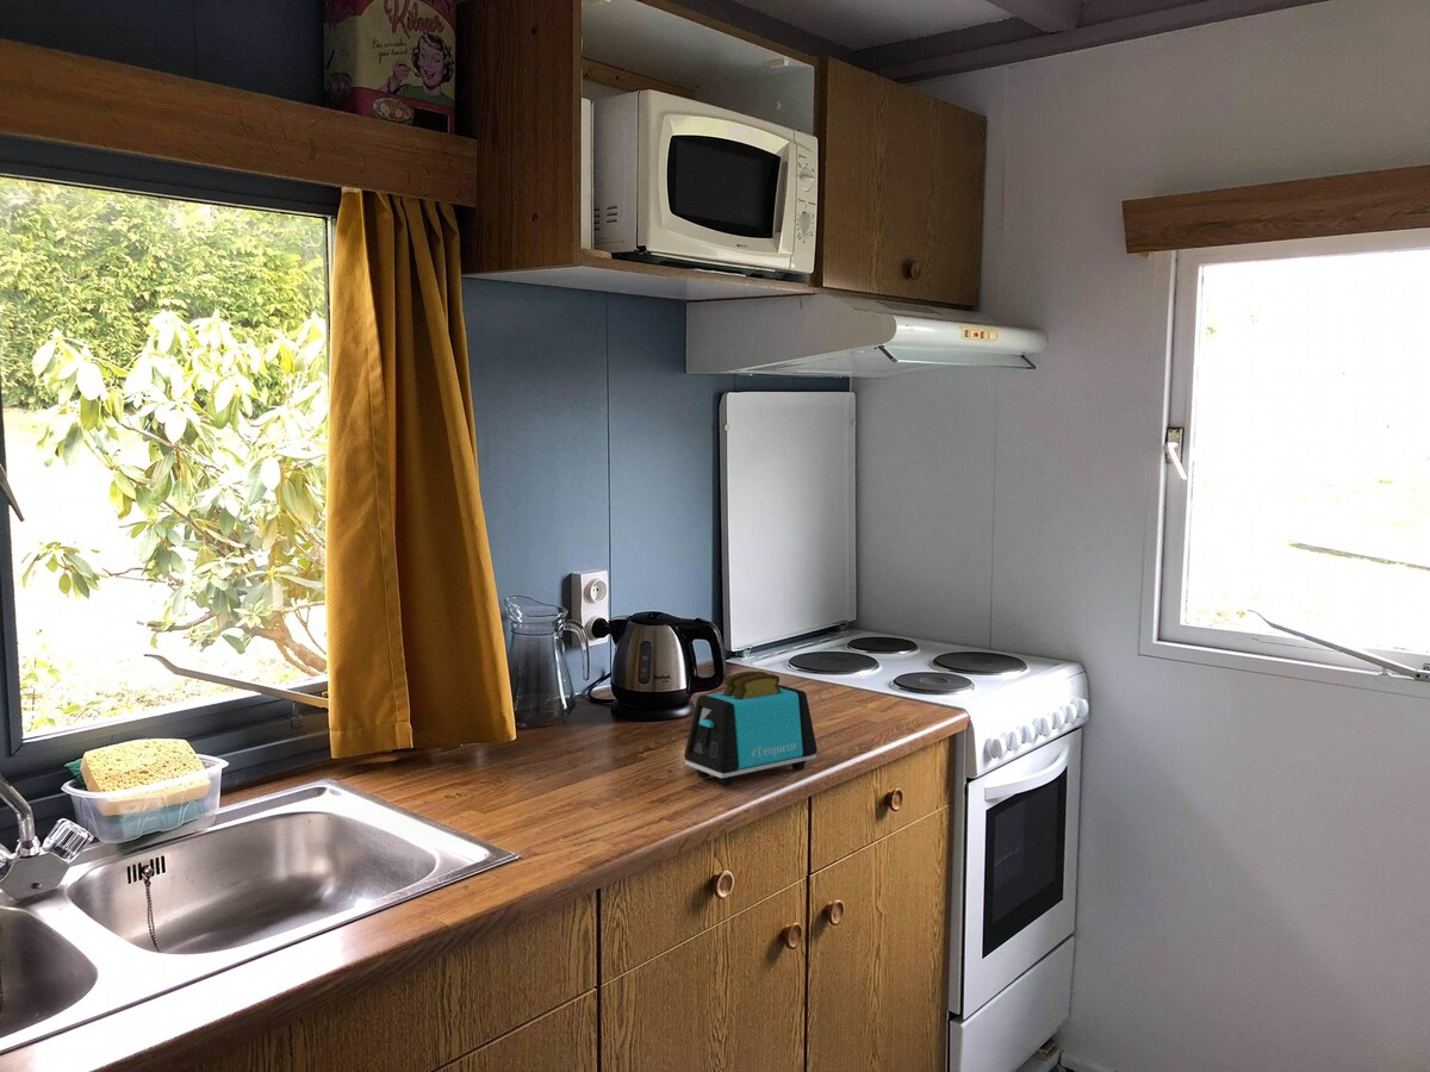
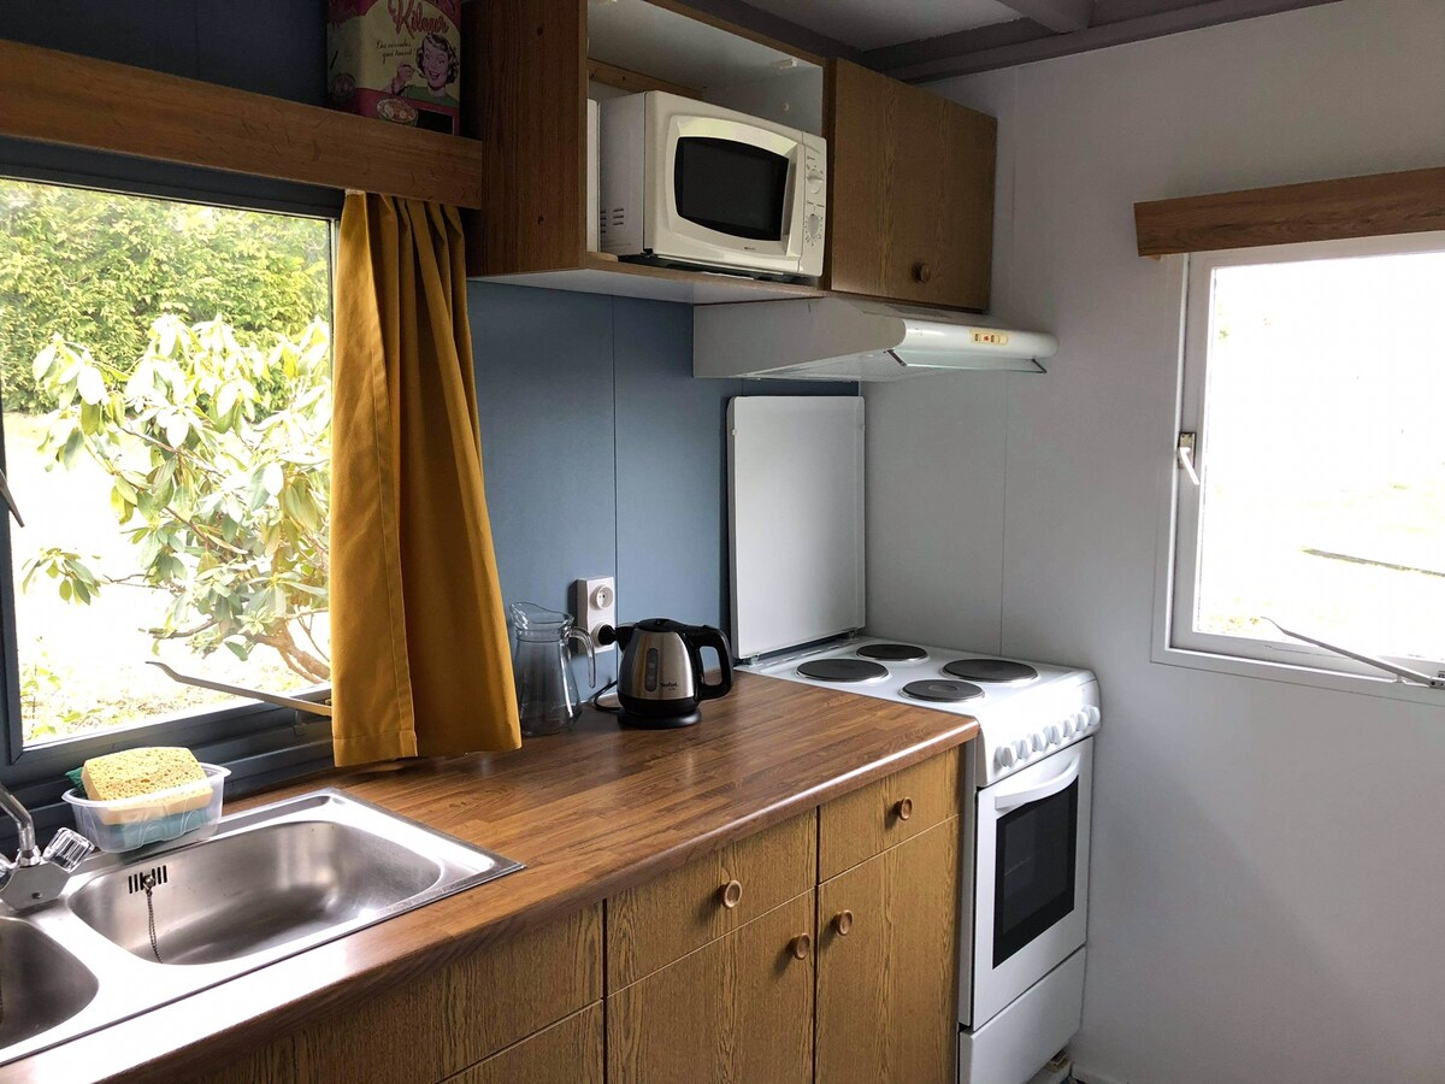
- toaster (752, 723)
